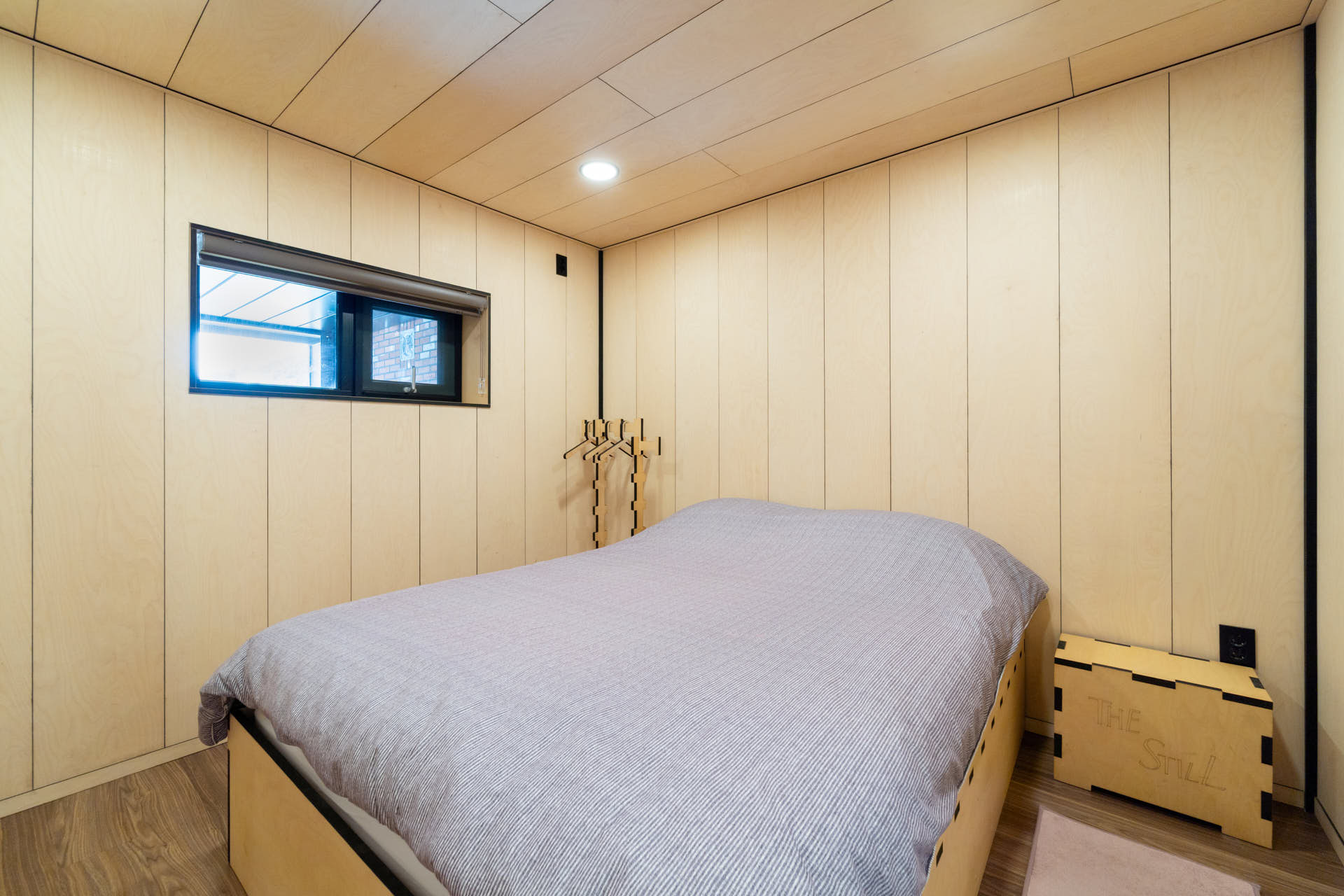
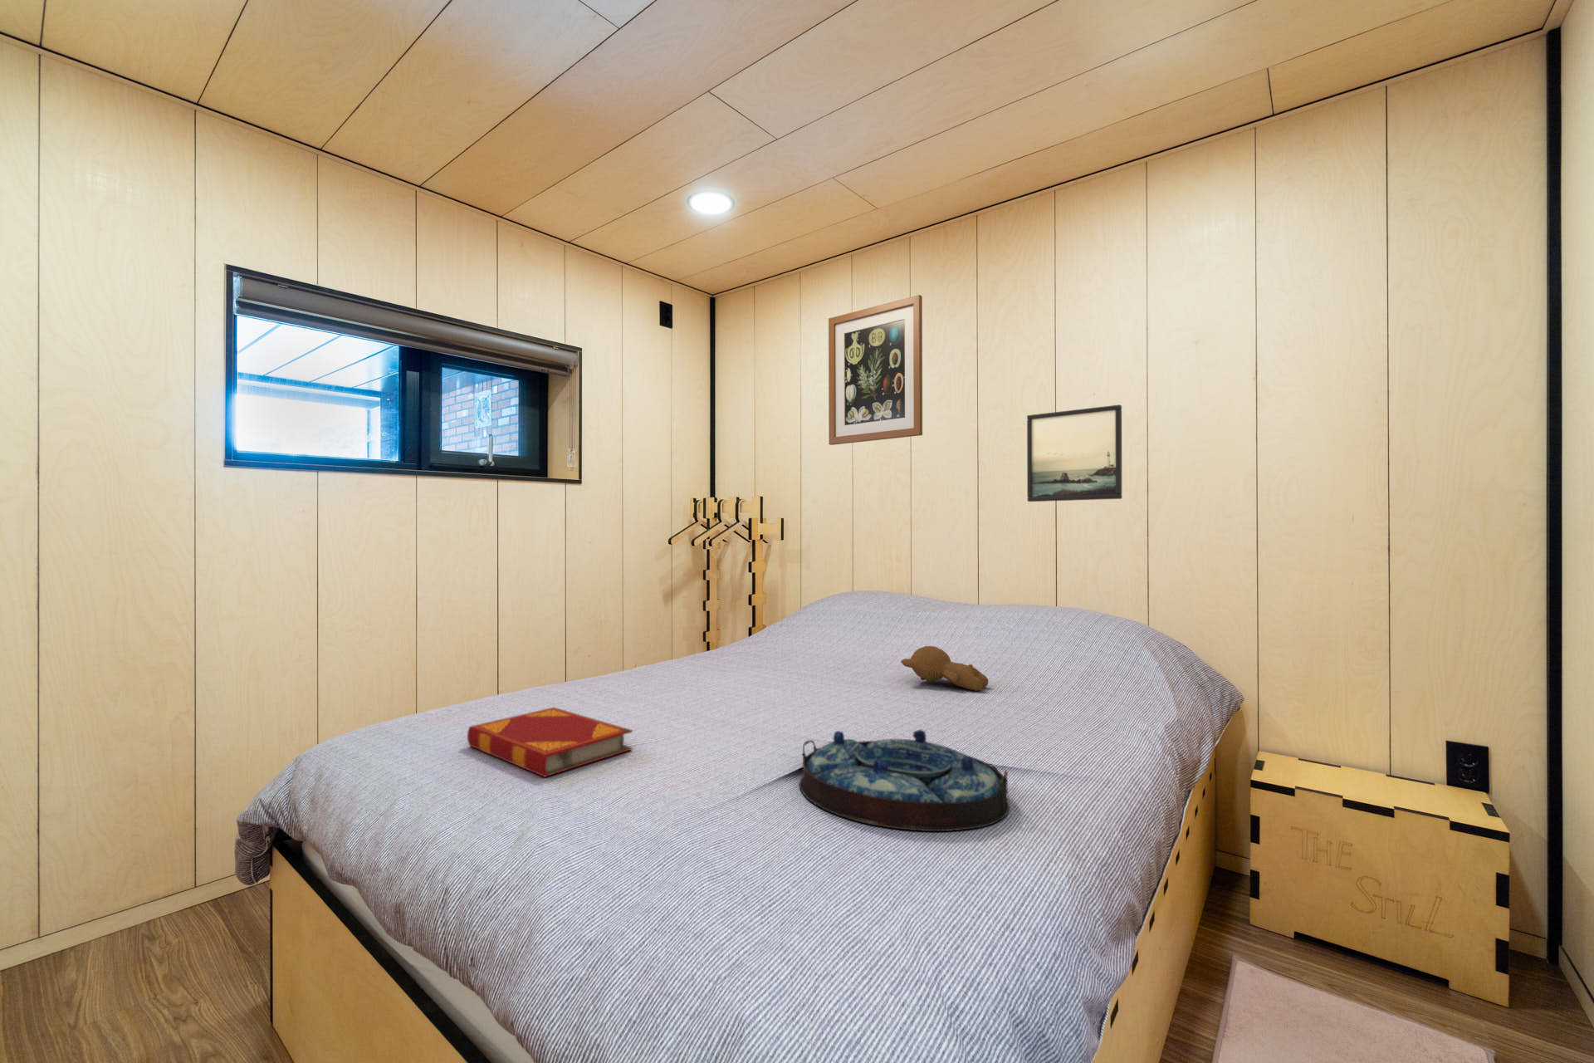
+ hardback book (549, 738)
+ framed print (1072, 456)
+ serving tray (899, 766)
+ teddy bear (946, 666)
+ wall art (873, 374)
